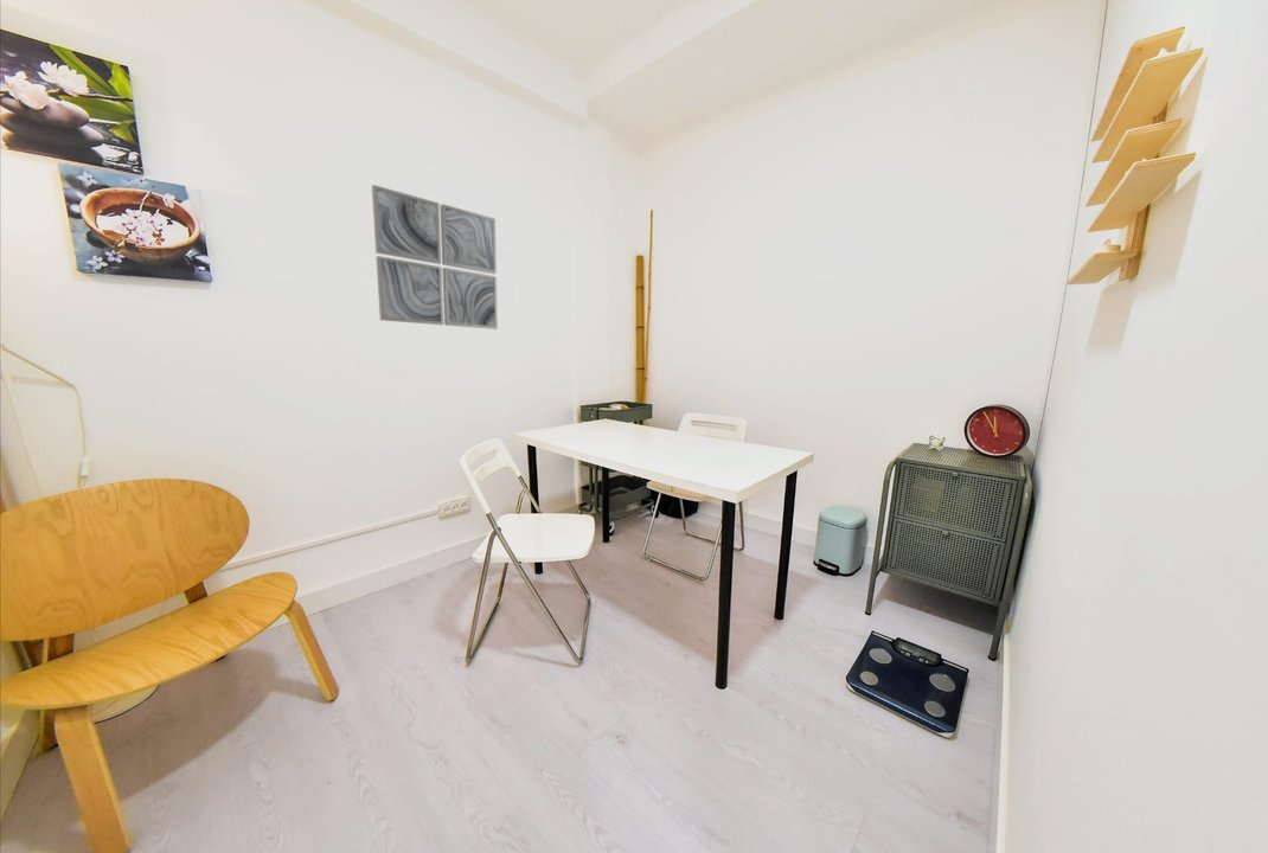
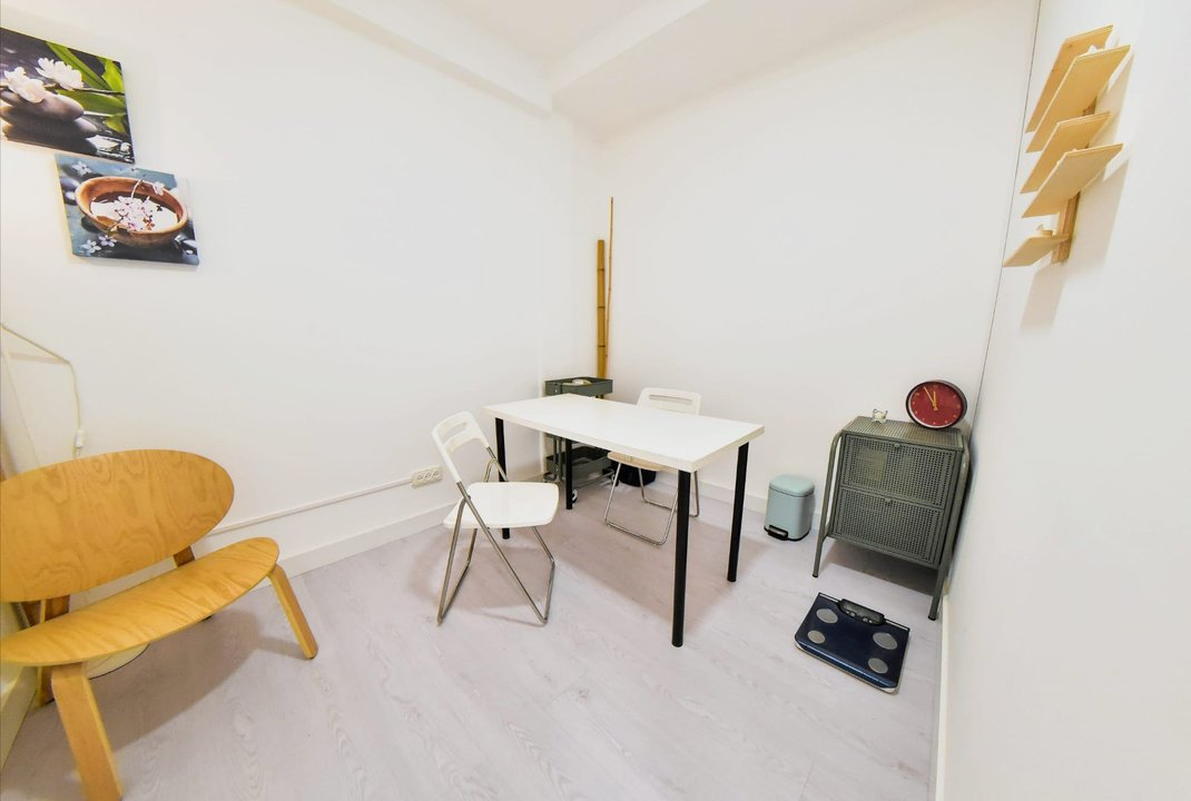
- wall art (442, 264)
